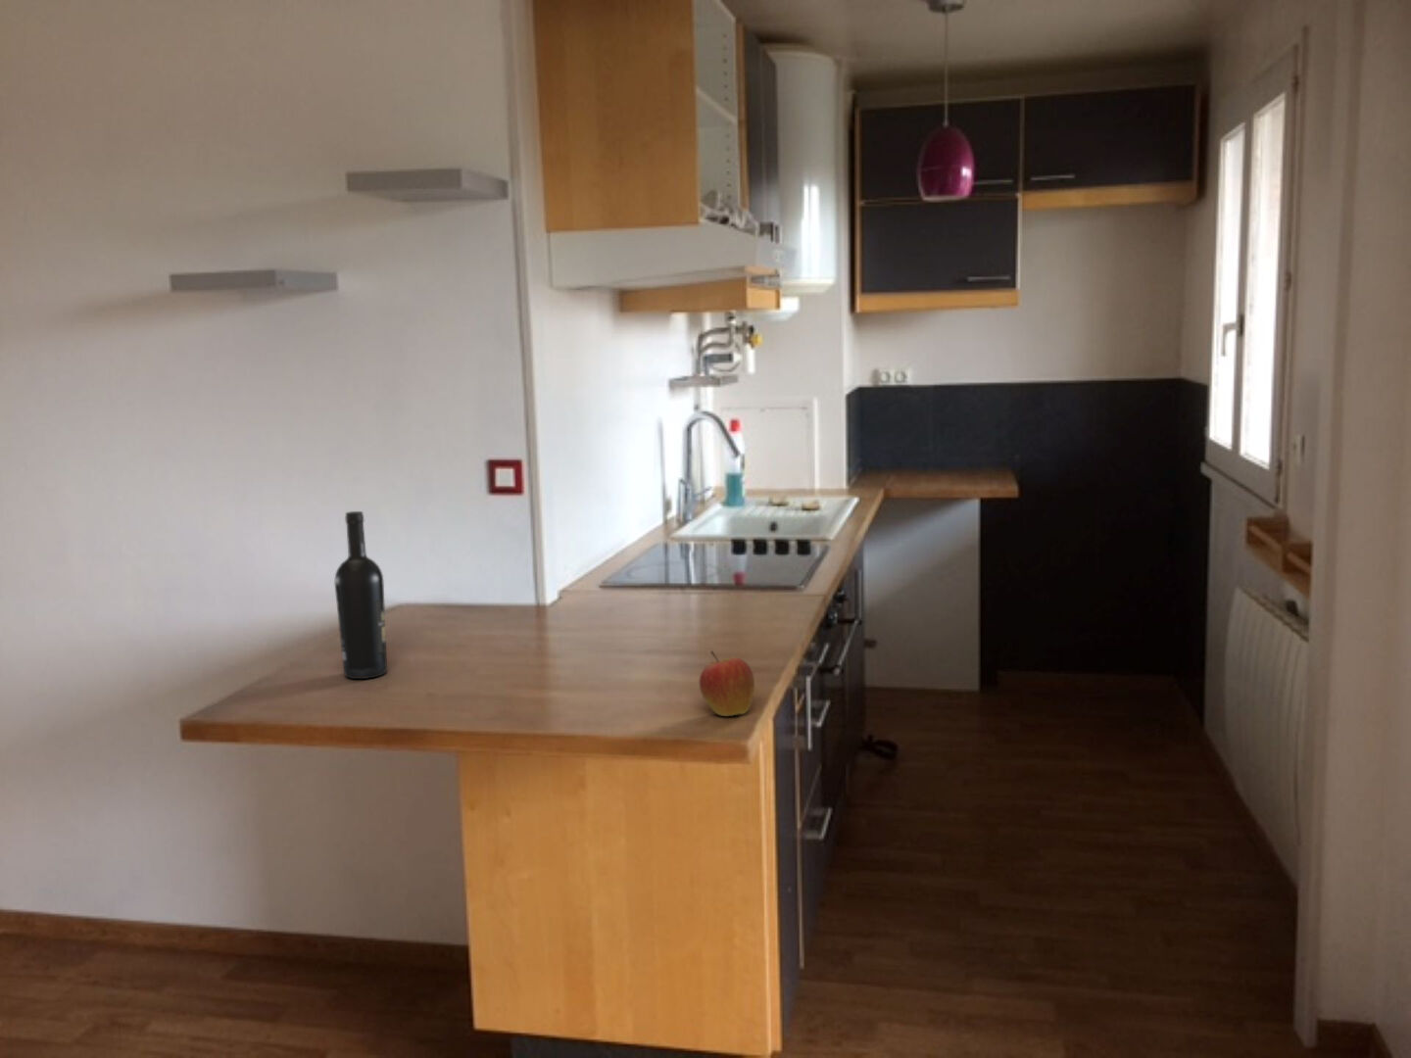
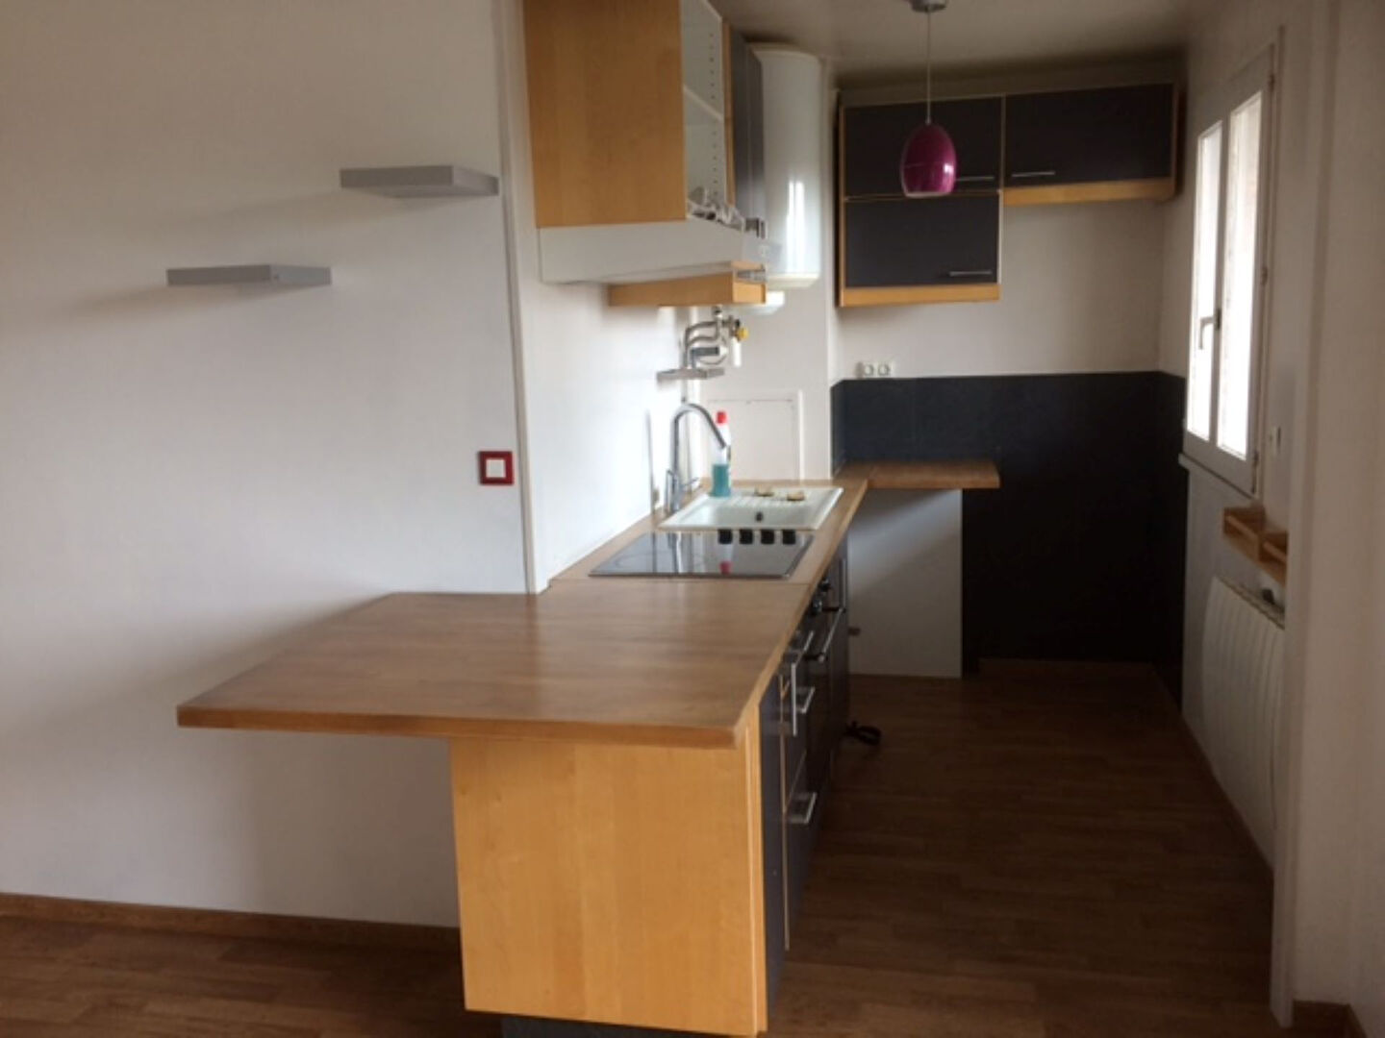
- apple (727, 682)
- wine bottle (360, 593)
